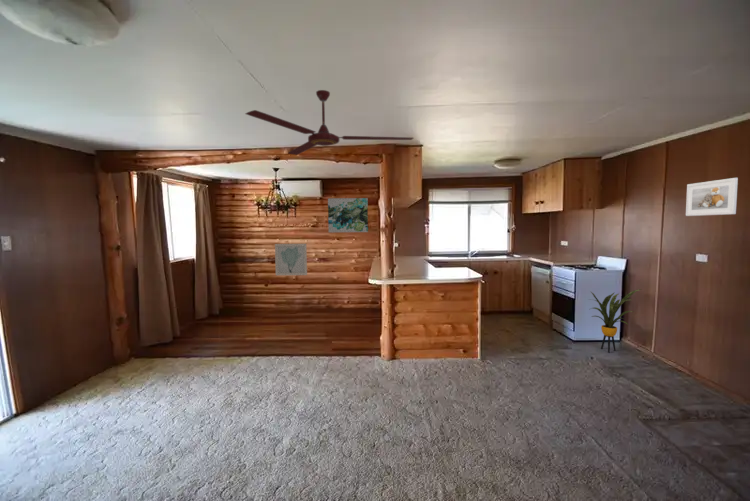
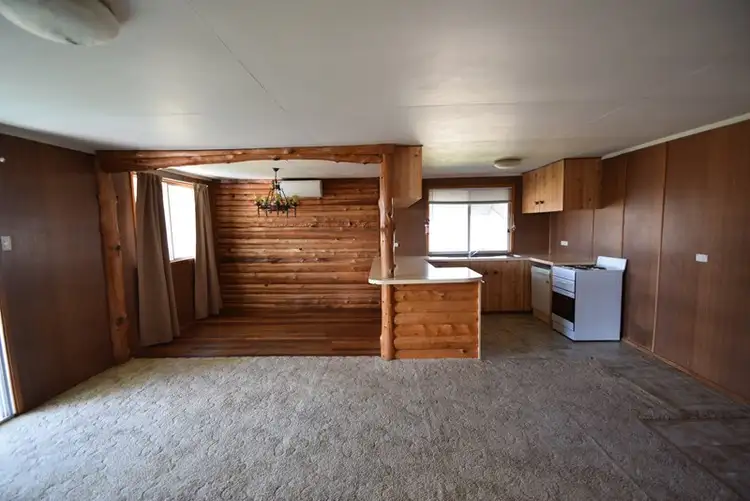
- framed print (709, 198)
- wall art (291, 259)
- wall art (348, 215)
- house plant (614, 320)
- ceiling fan (326, 126)
